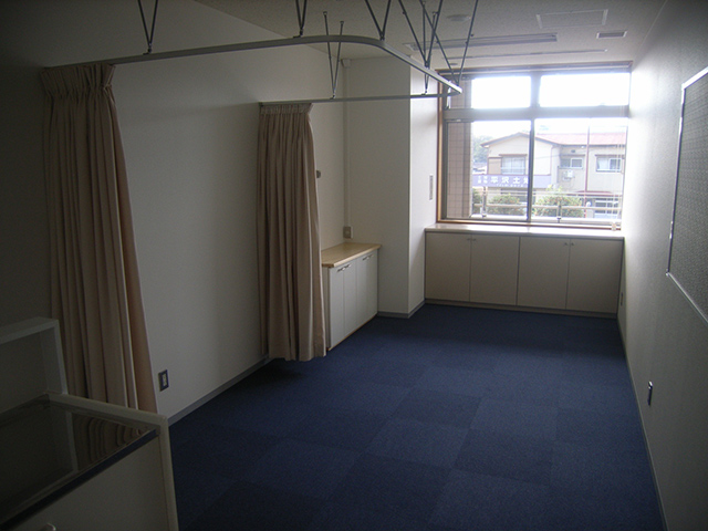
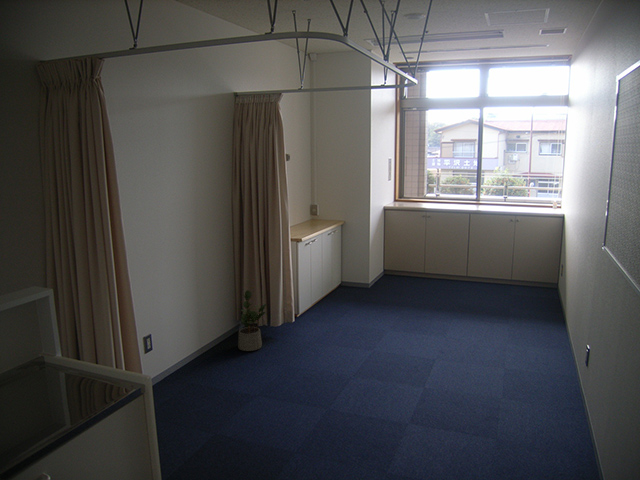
+ potted plant (251, 318)
